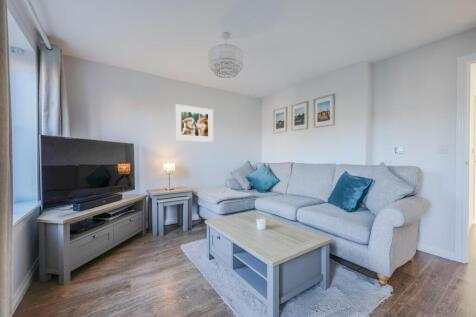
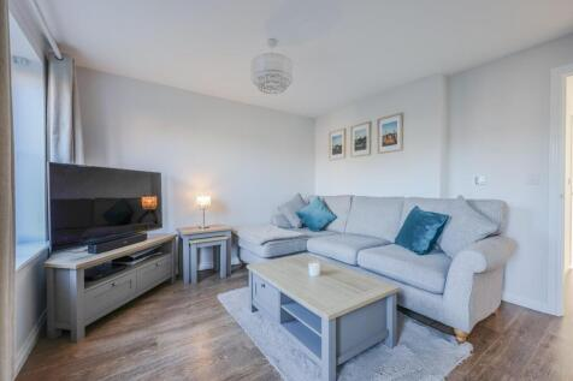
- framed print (195, 124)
